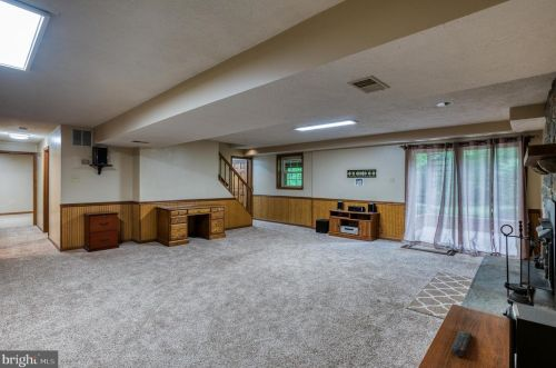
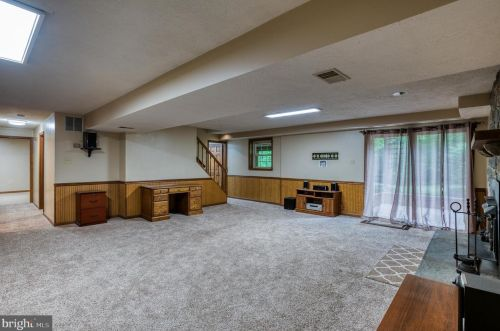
- remote control (461, 341)
